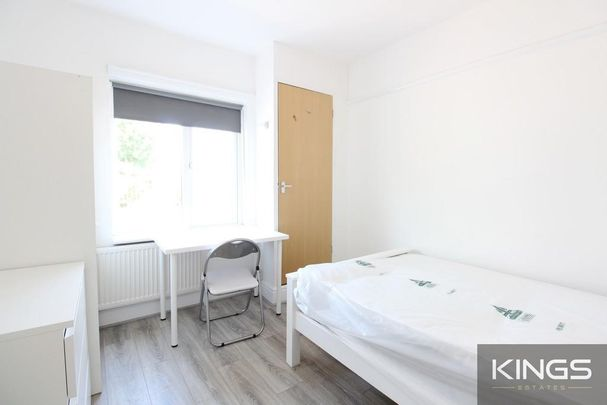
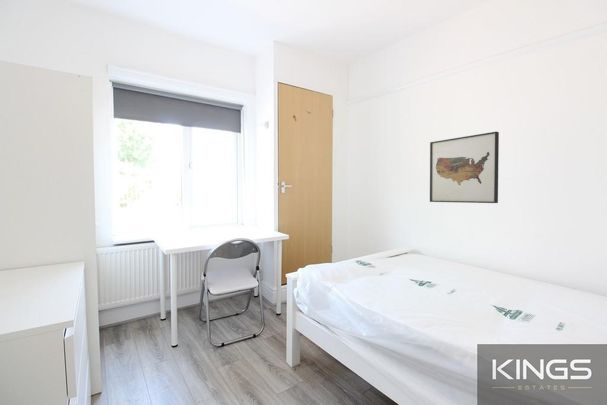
+ wall art (461, 170)
